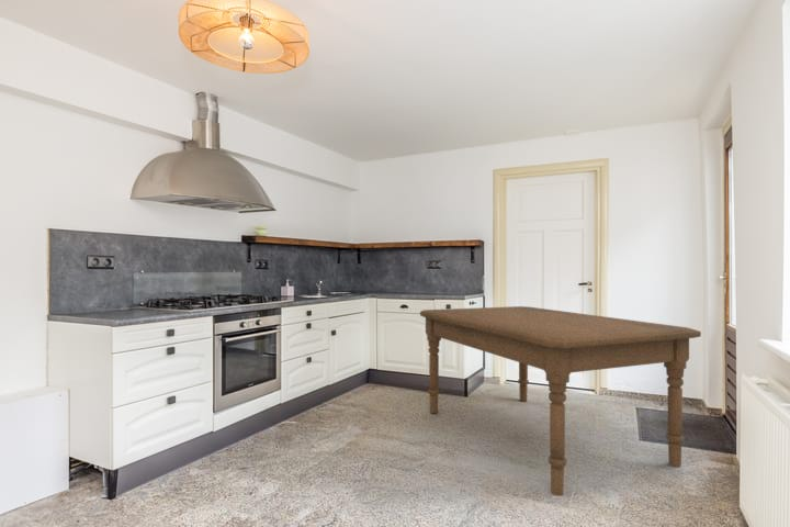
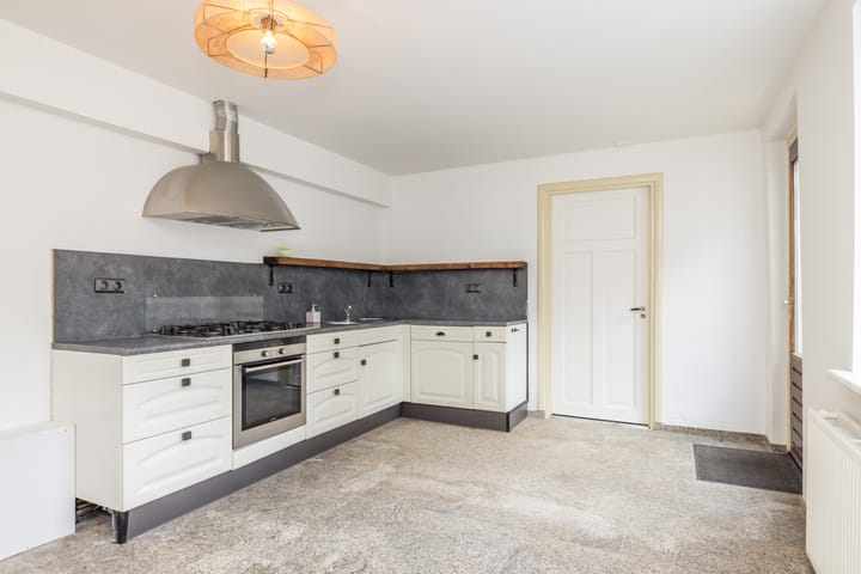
- dining table (539, 368)
